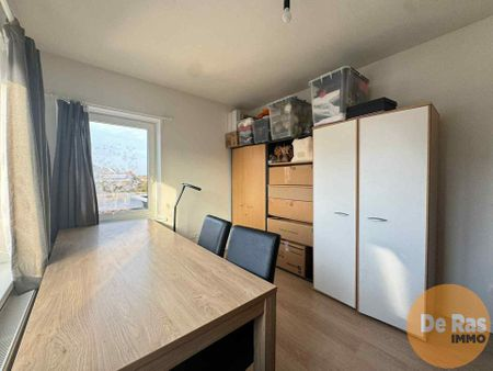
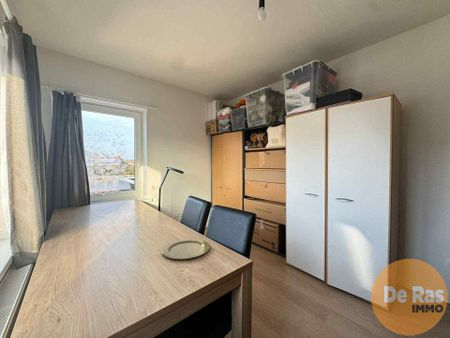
+ plate (186, 248)
